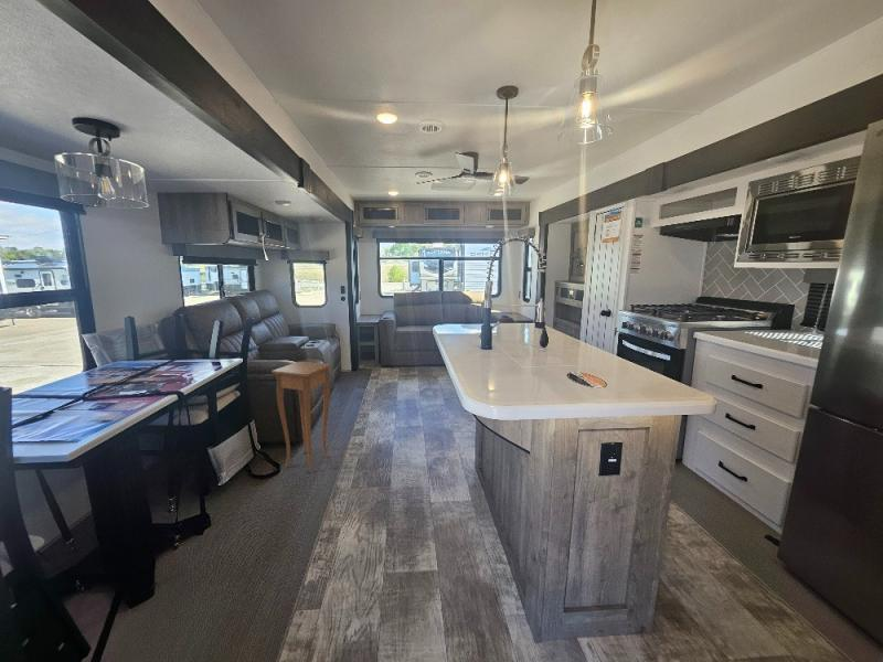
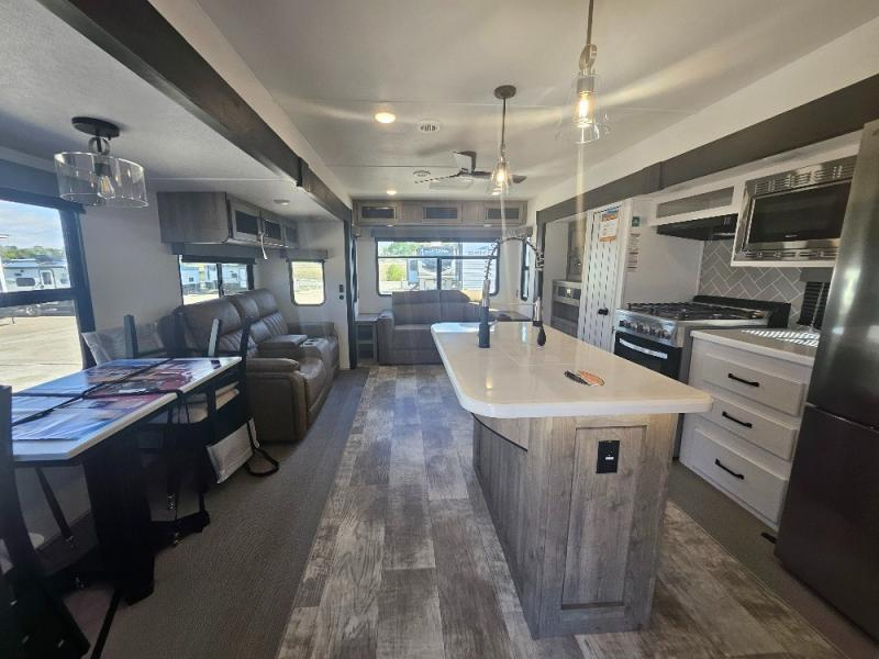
- side table (305, 415)
